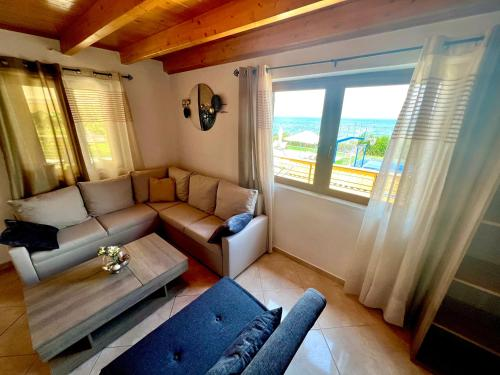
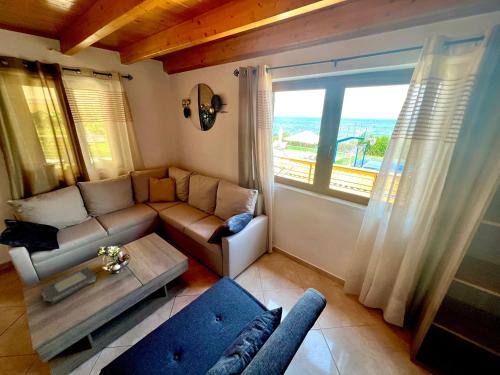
+ book (70, 284)
